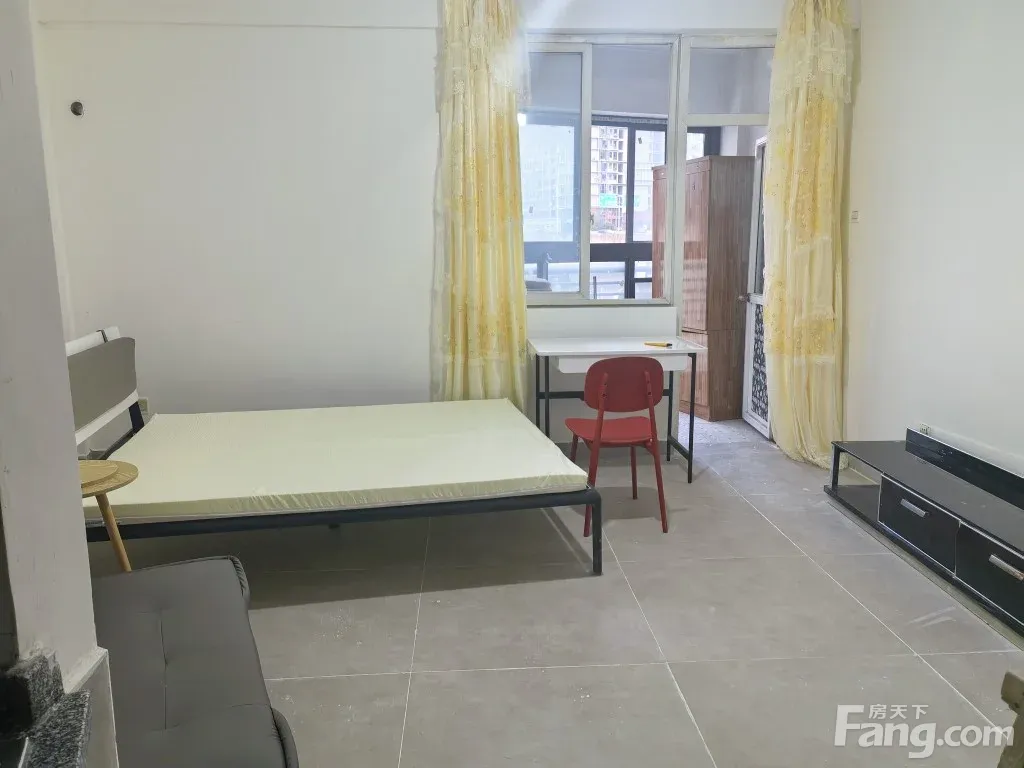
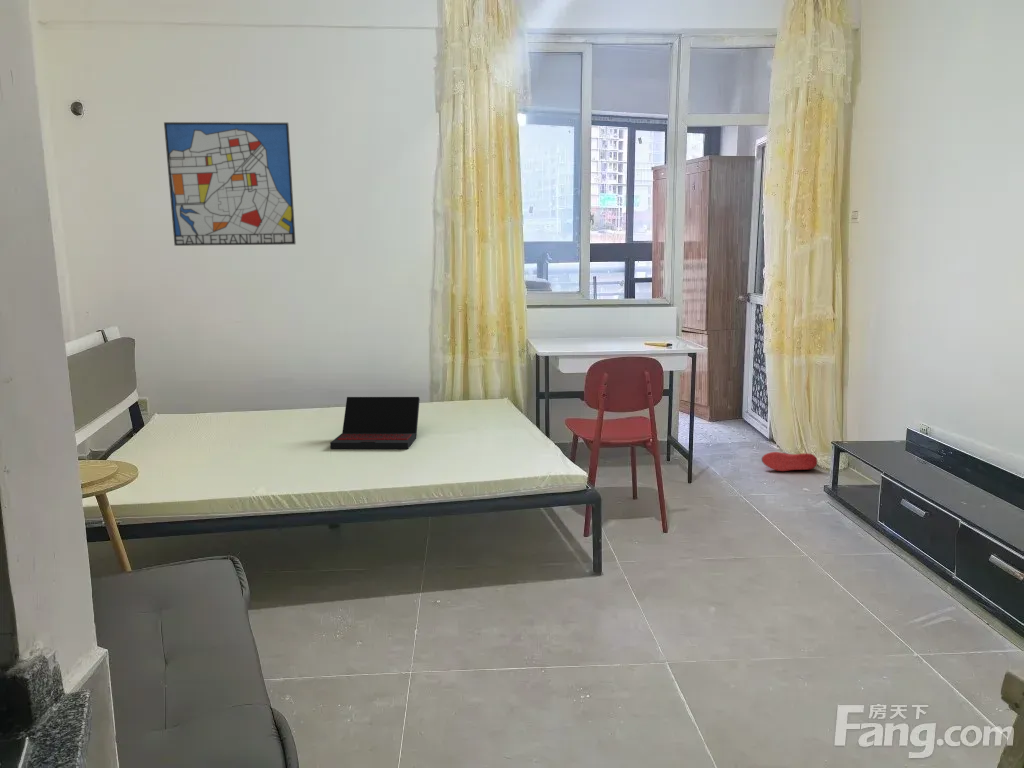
+ wall art (231, 184)
+ laptop (376, 421)
+ shoe (788, 459)
